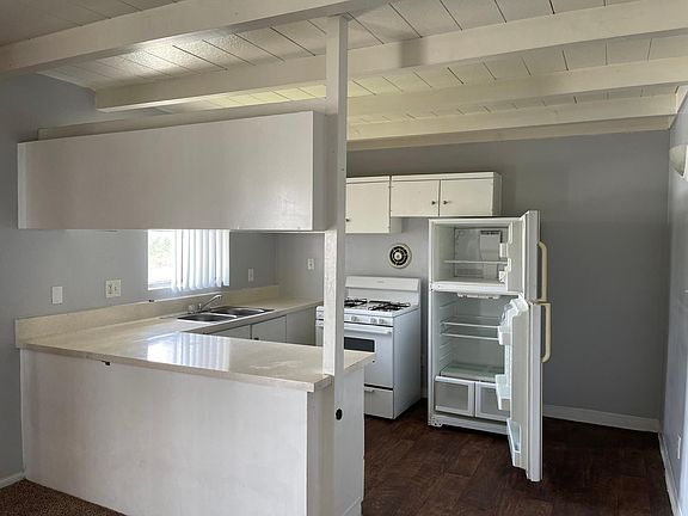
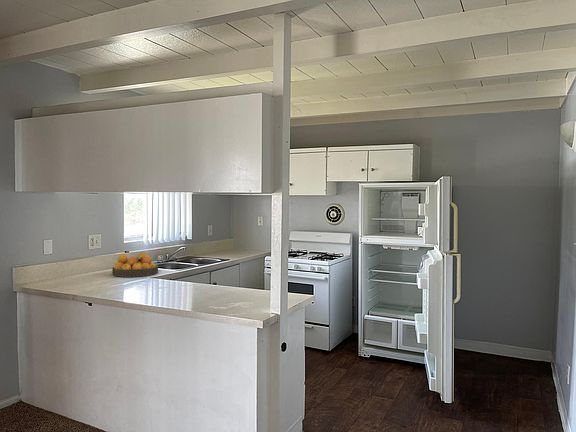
+ fruit bowl (135, 263)
